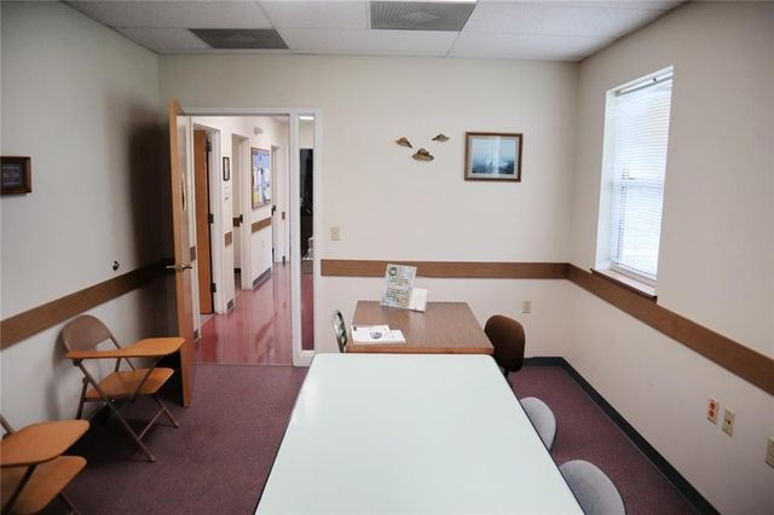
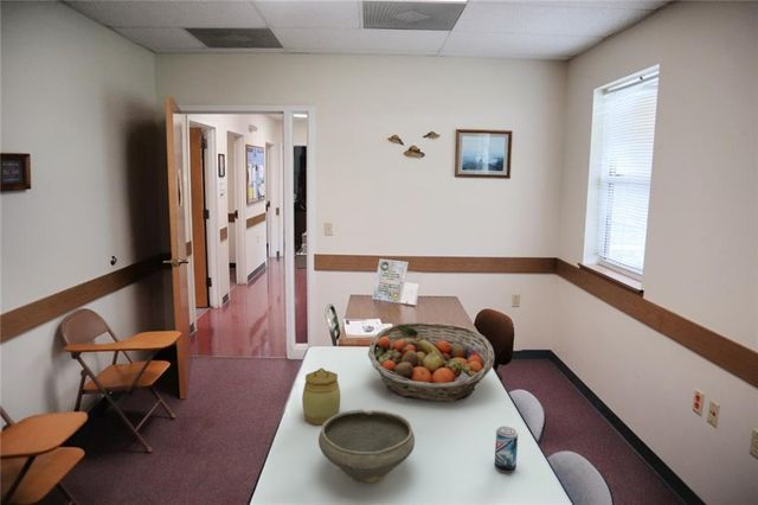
+ beer can (506, 449)
+ fruit basket (430, 359)
+ bowl (366, 449)
+ jar (321, 392)
